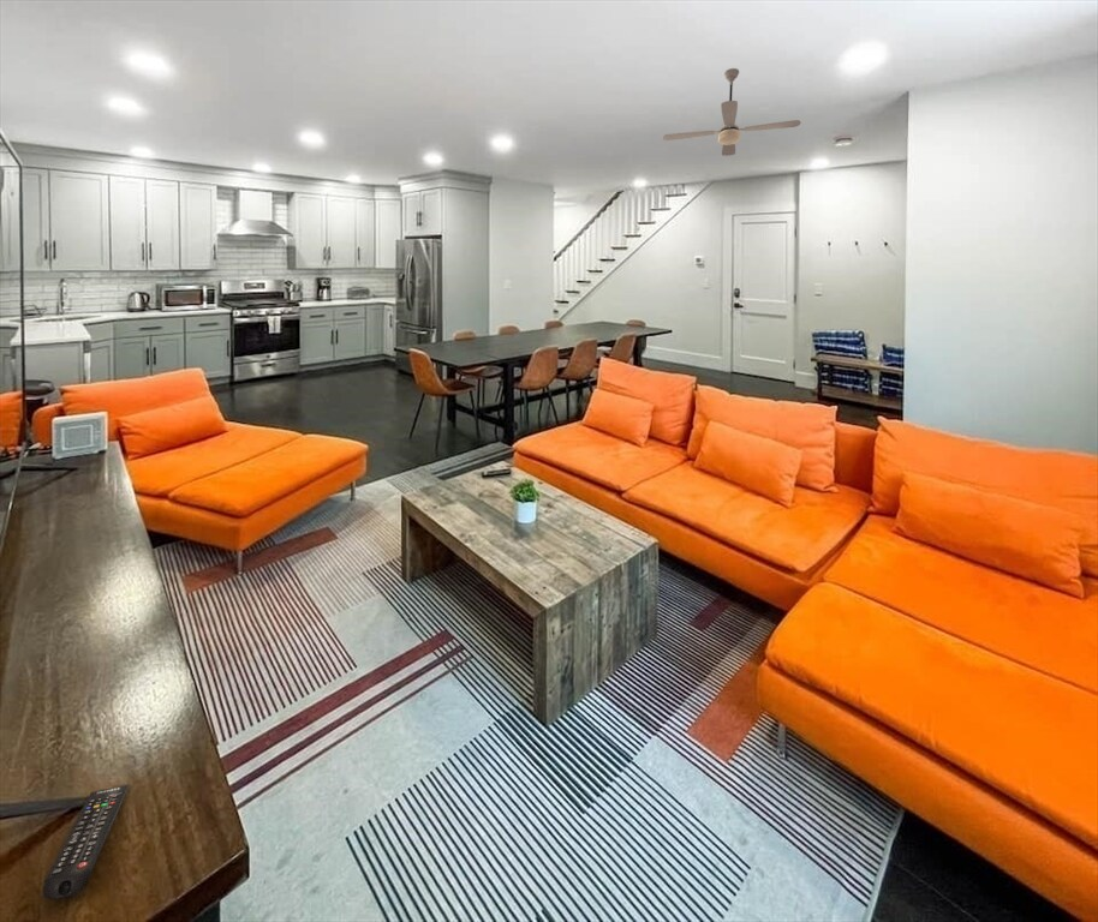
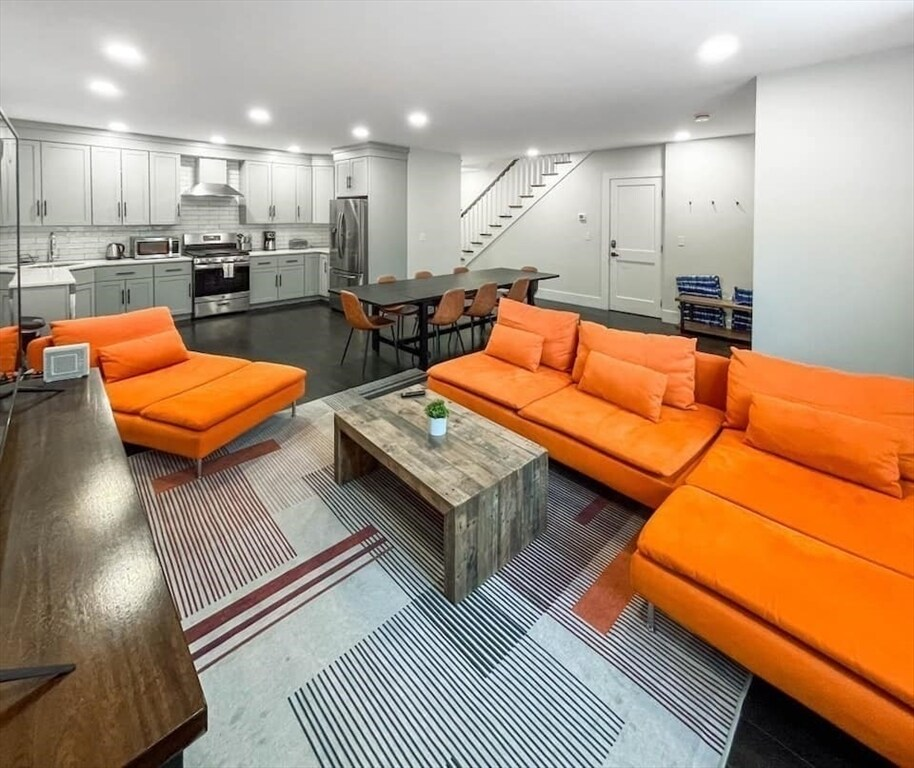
- ceiling fan (730, 107)
- remote control (90, 832)
